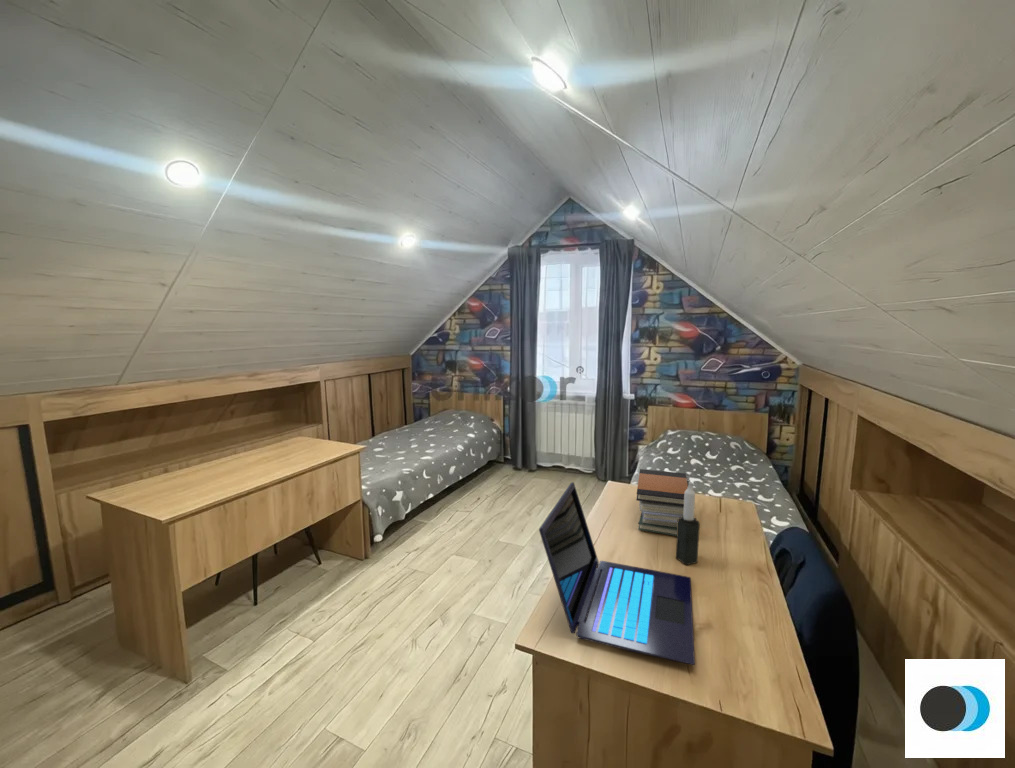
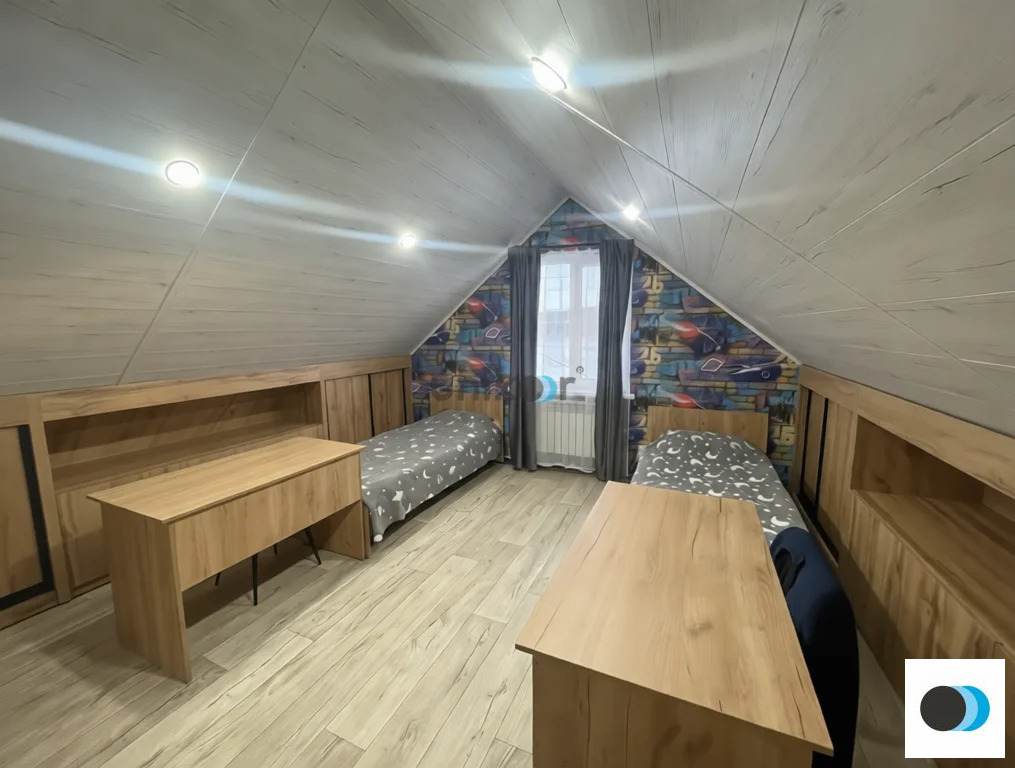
- book stack (663, 501)
- candle (688, 521)
- laptop (621, 564)
